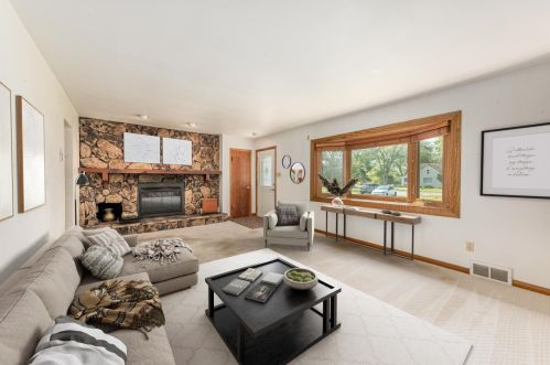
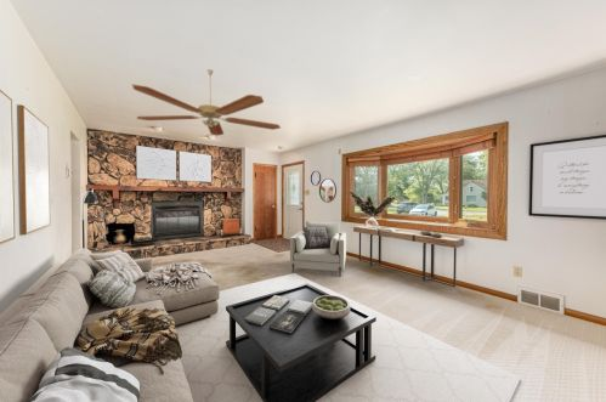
+ ceiling fan (210, 100)
